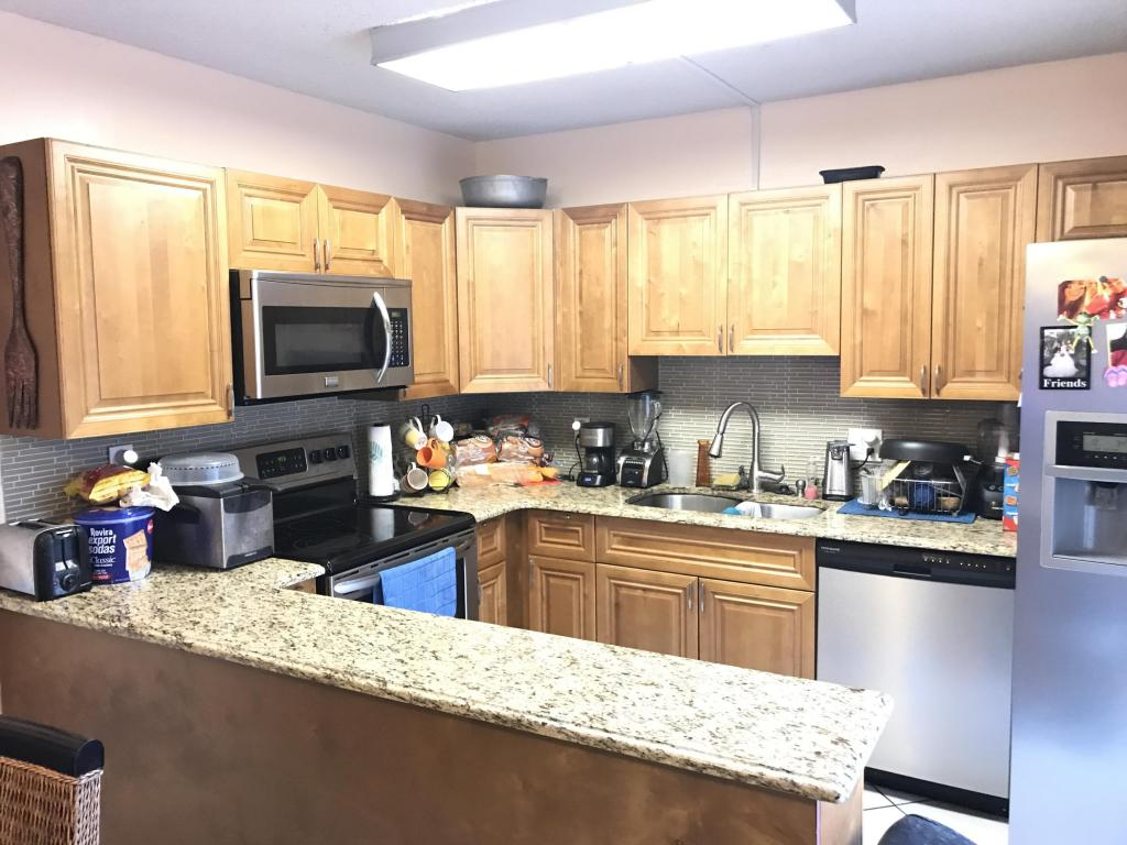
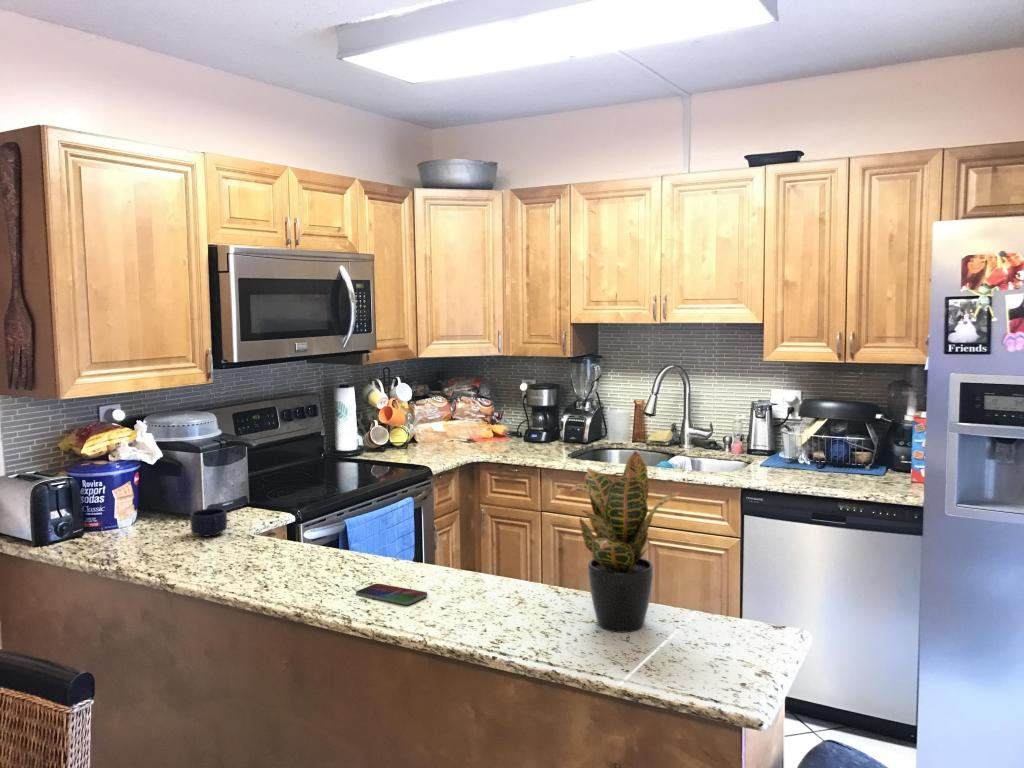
+ potted plant (615, 536)
+ smartphone (391, 593)
+ mug (210, 524)
